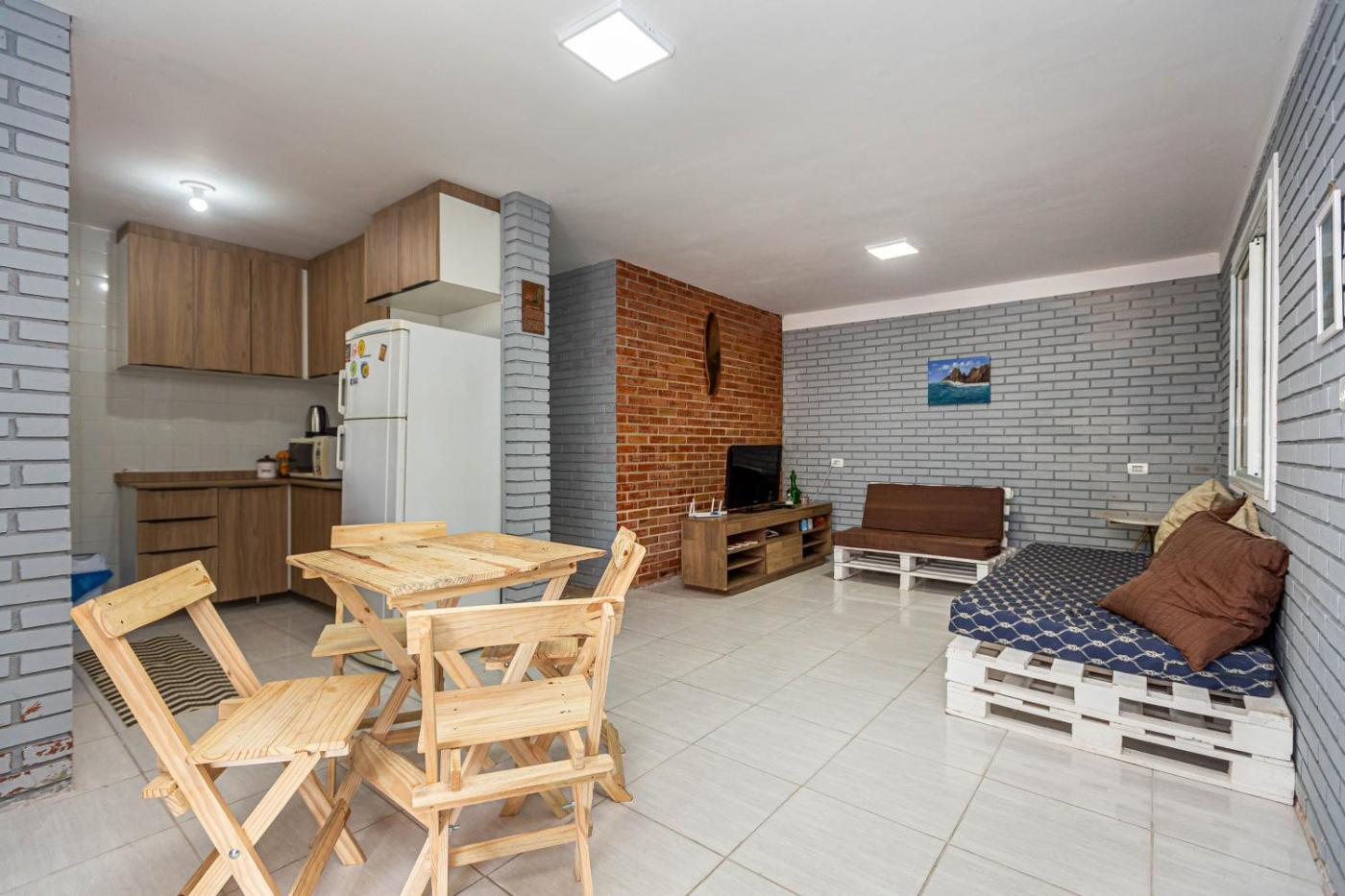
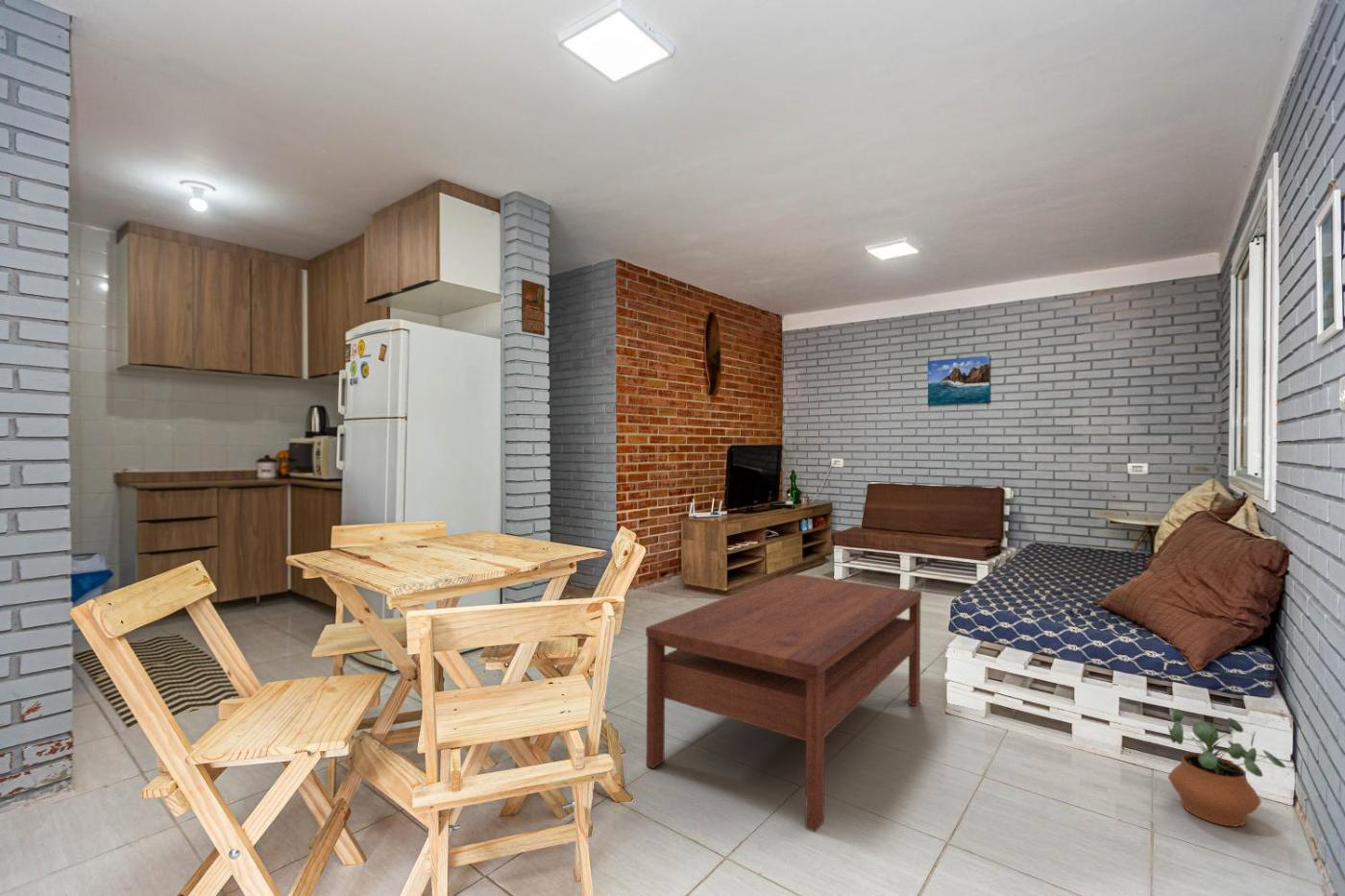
+ potted plant (1224, 767)
+ coffee table (798, 668)
